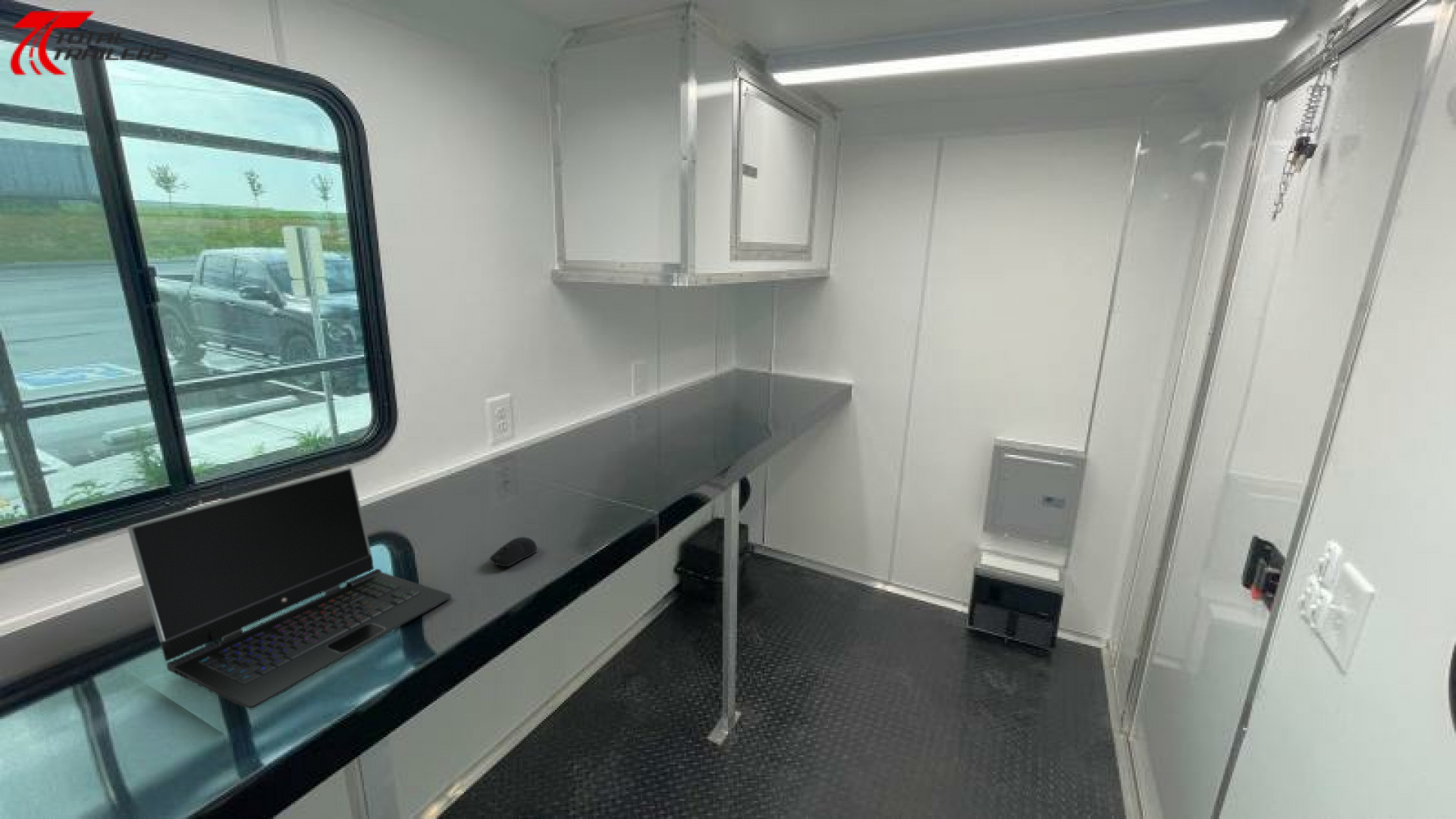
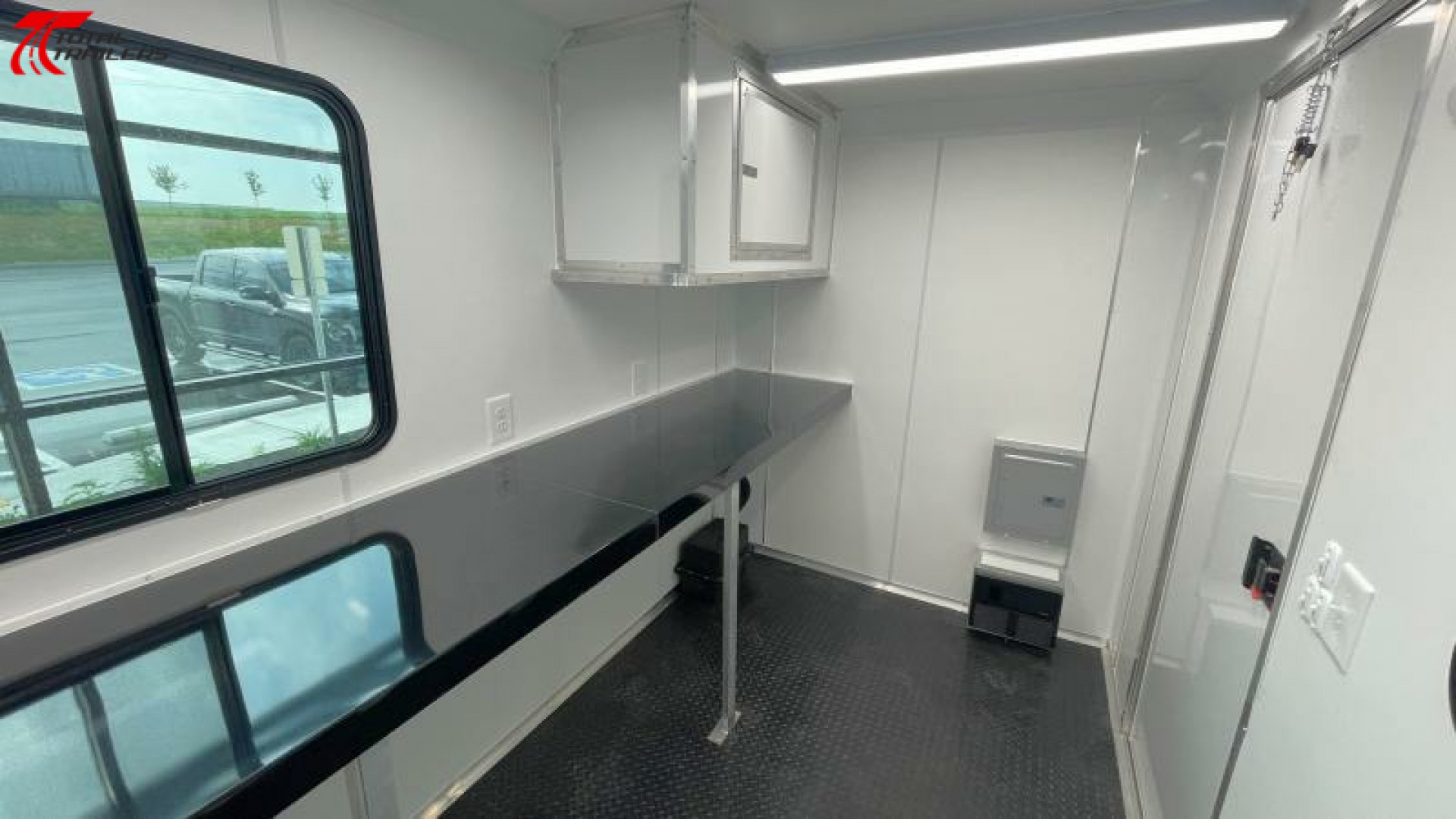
- laptop computer (310, 569)
- computer mouse (514, 549)
